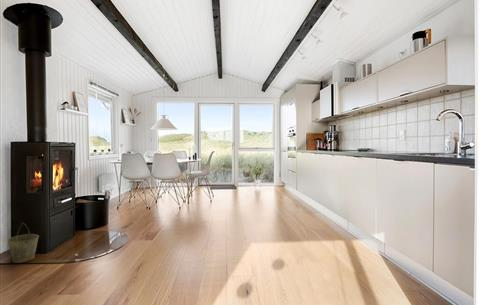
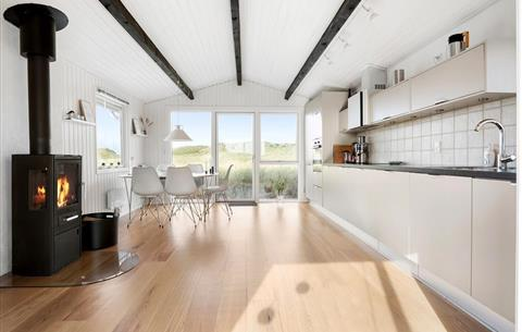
- bucket (22, 241)
